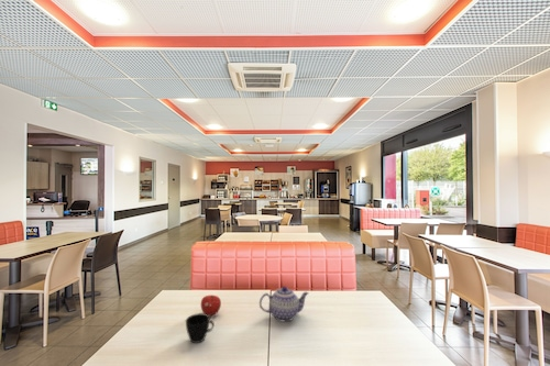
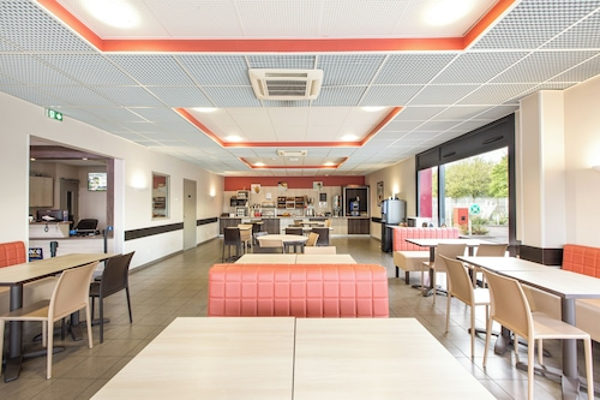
- cup (198, 329)
- fruit (210, 303)
- teapot (284, 301)
